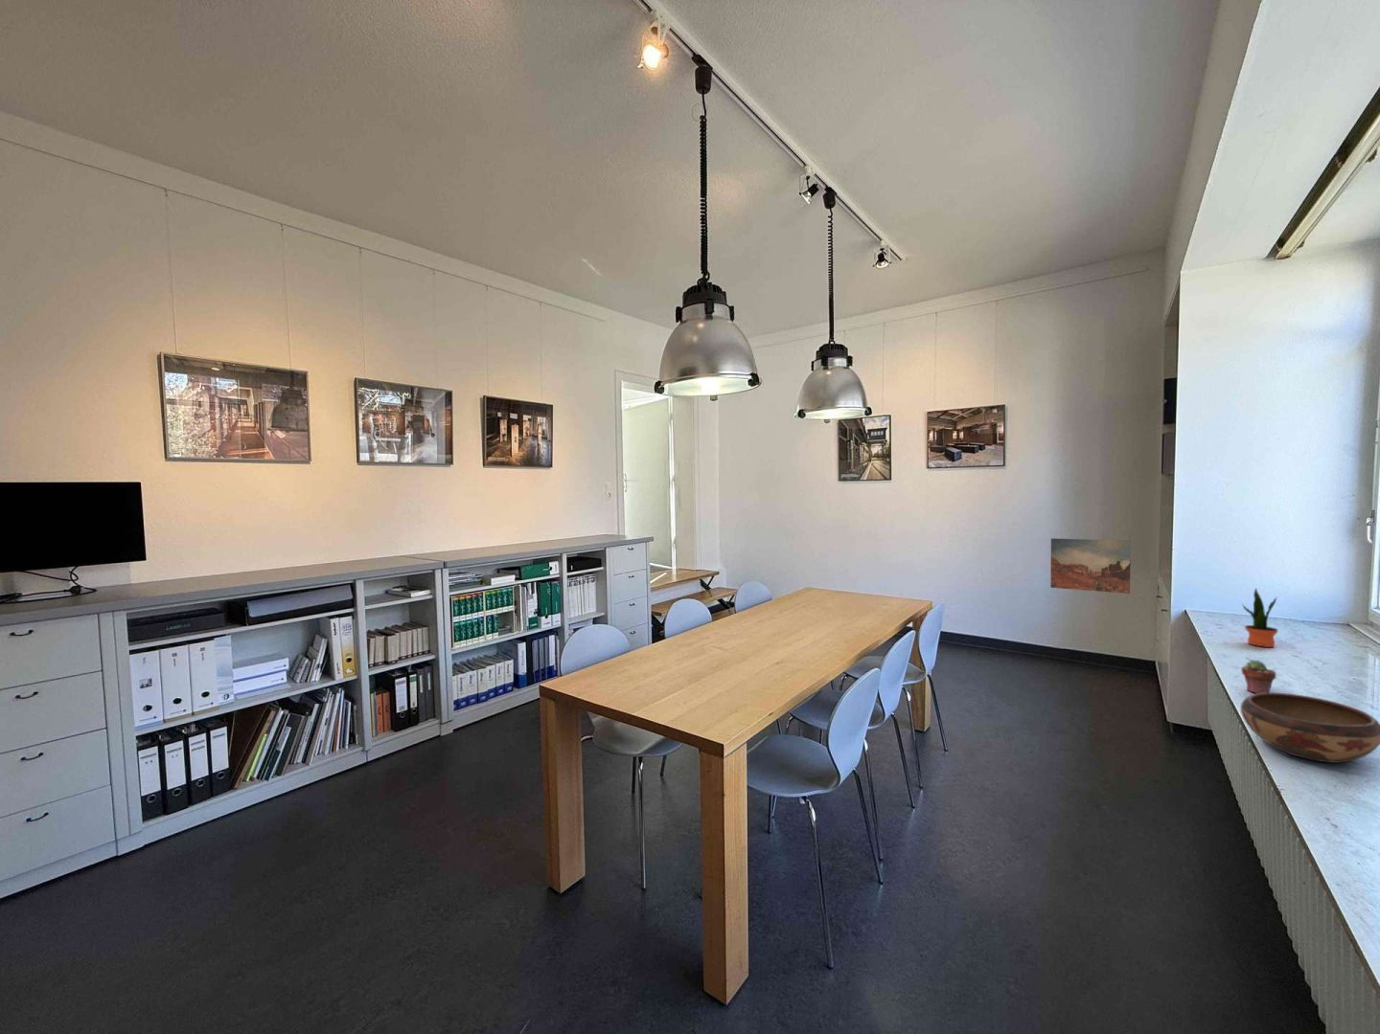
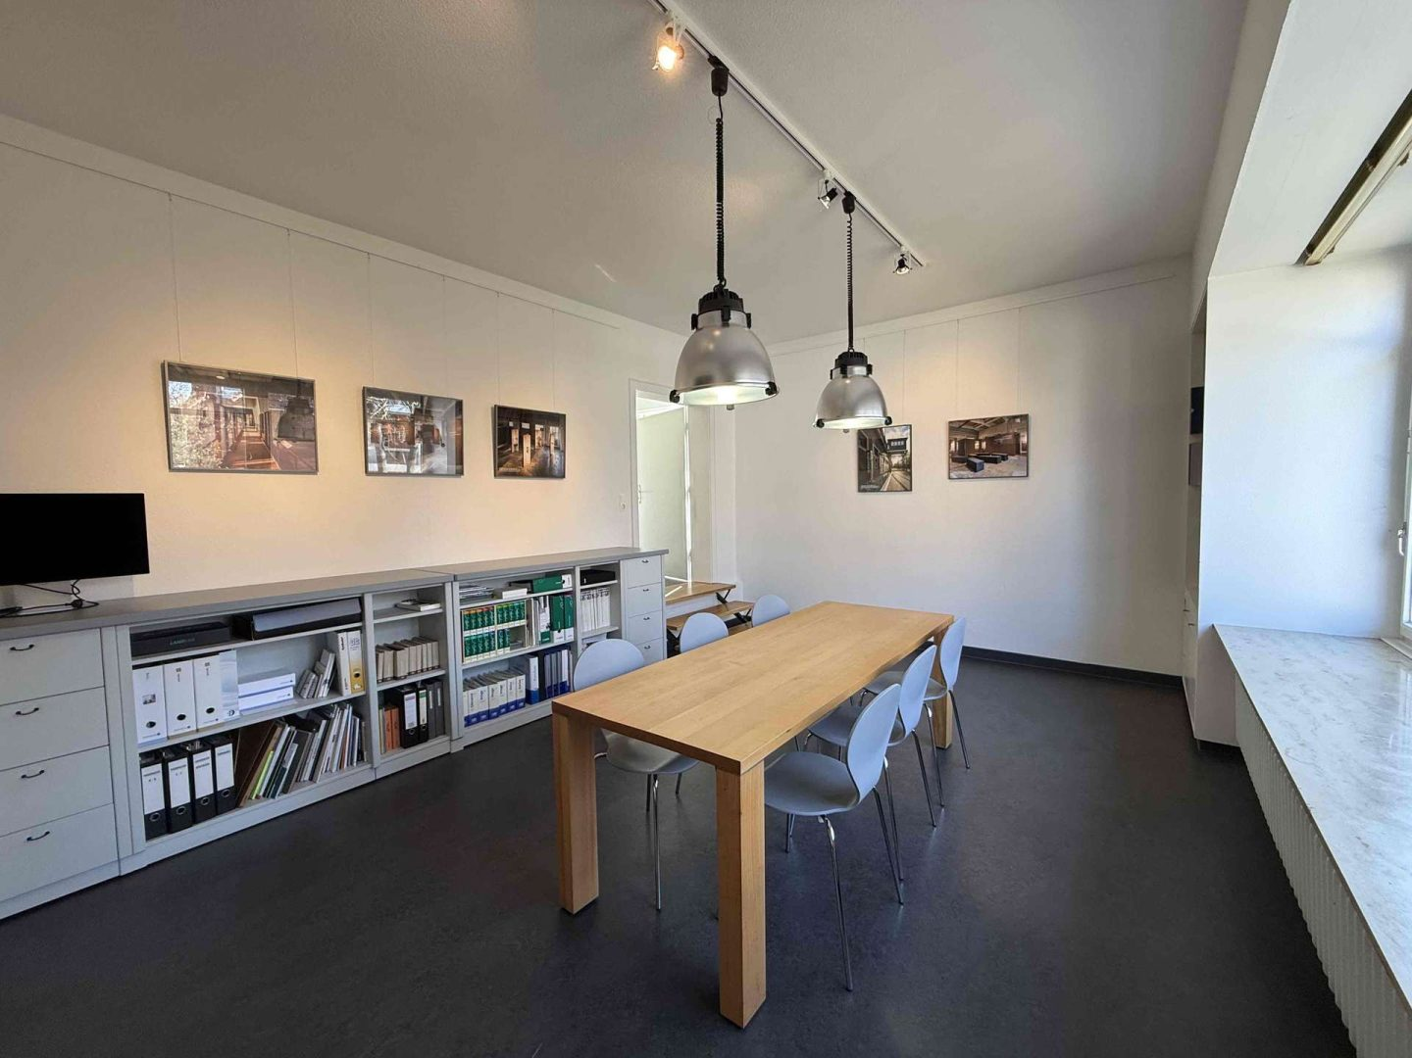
- potted plant (1258, 617)
- wall art (1089, 565)
- decorative bowl (1307, 729)
- potted succulent (1257, 676)
